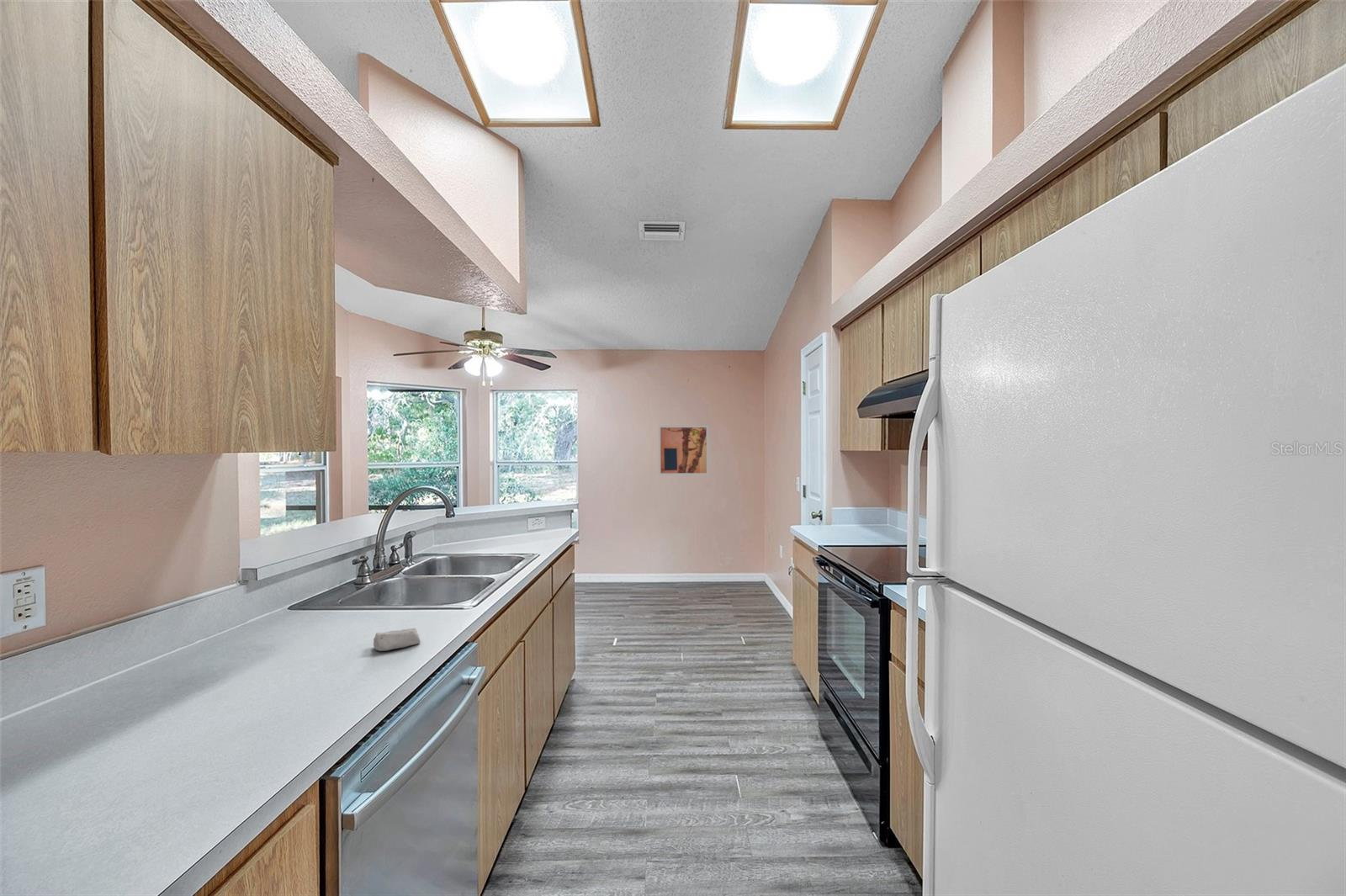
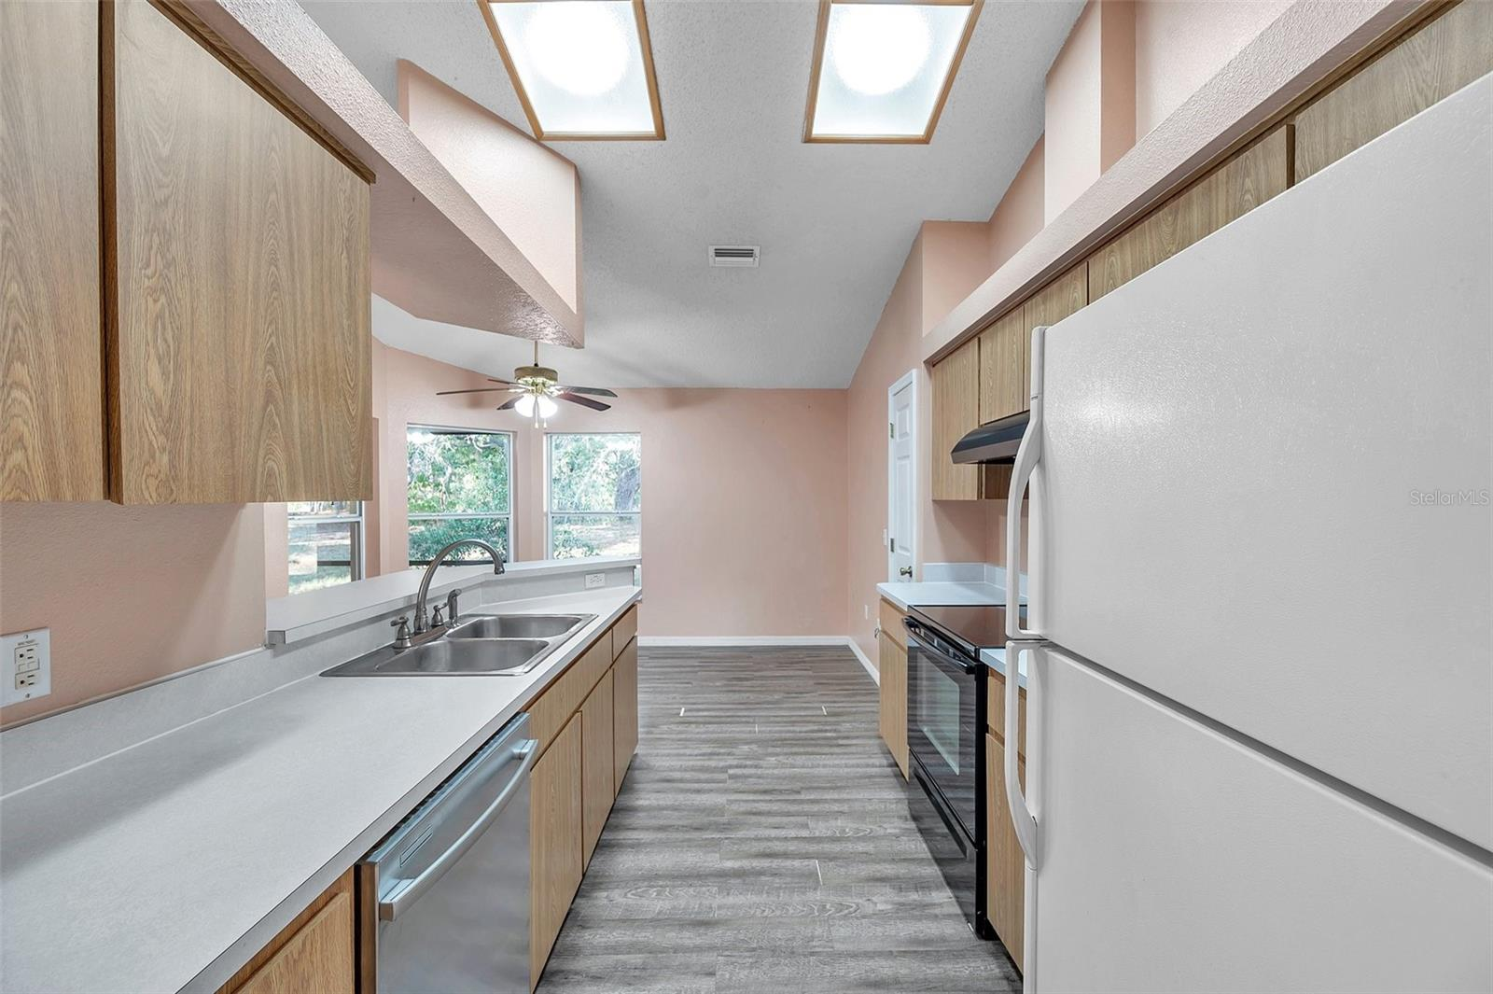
- wall art (683, 450)
- soap bar (397, 637)
